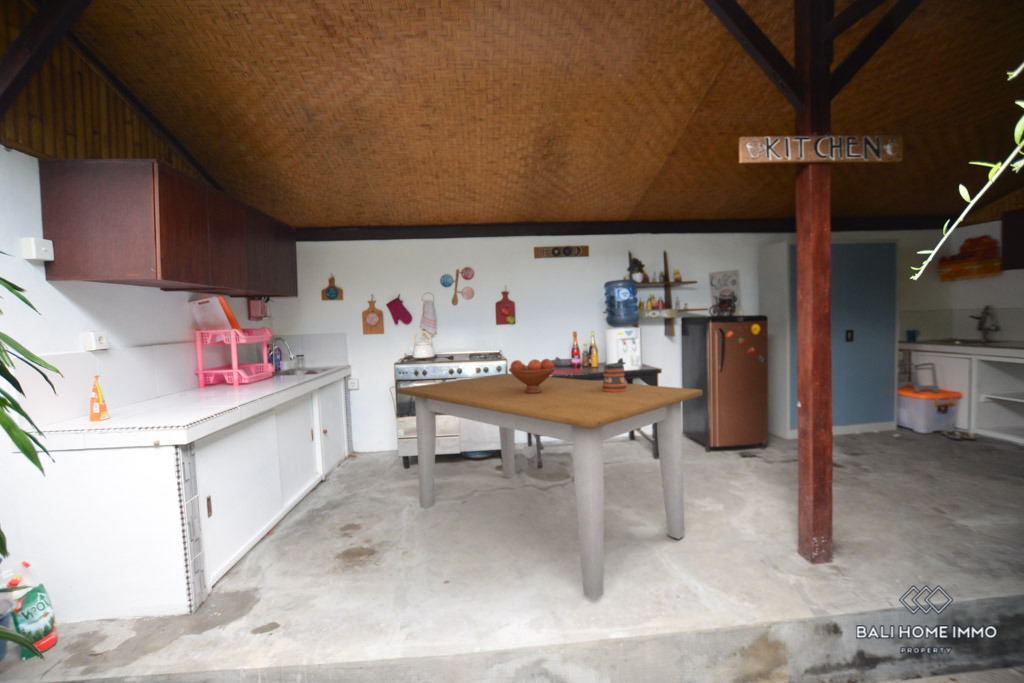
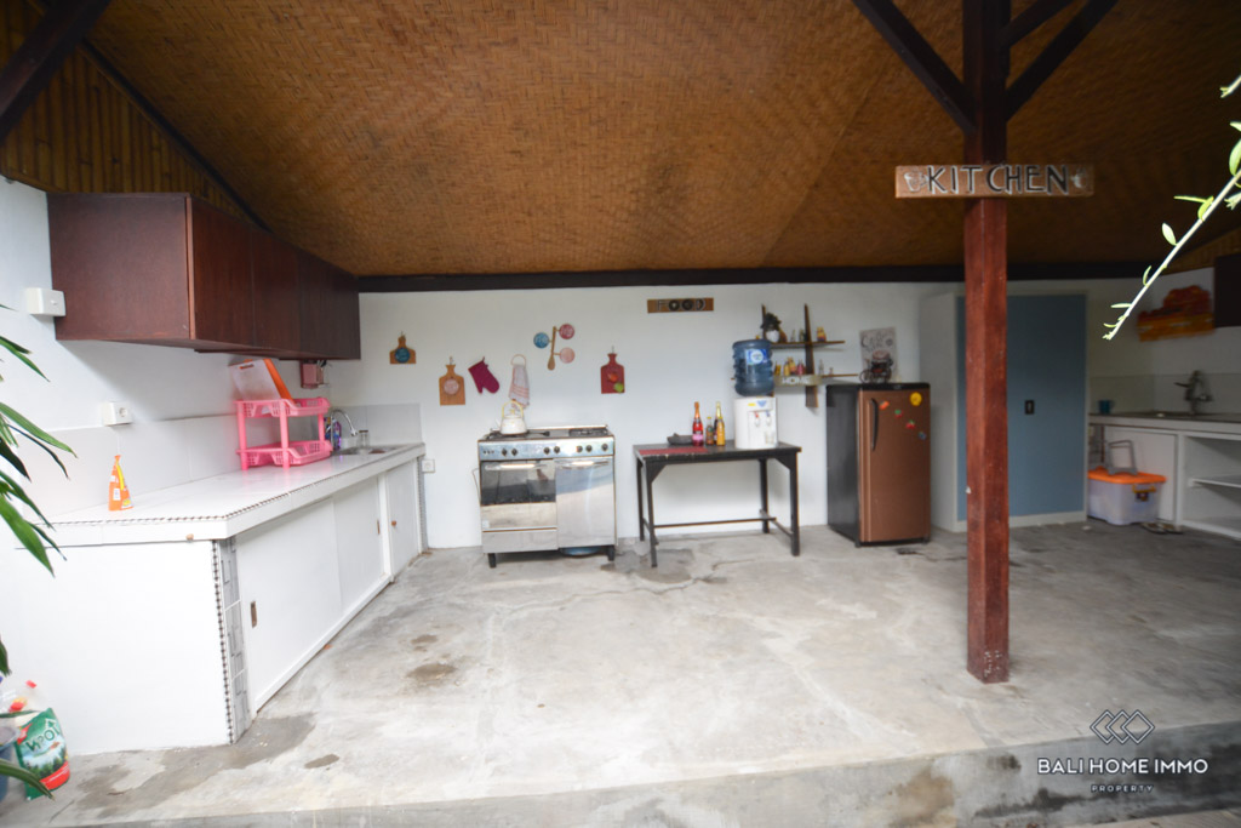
- fruit bowl (532, 375)
- beer stein (615, 374)
- table (541, 435)
